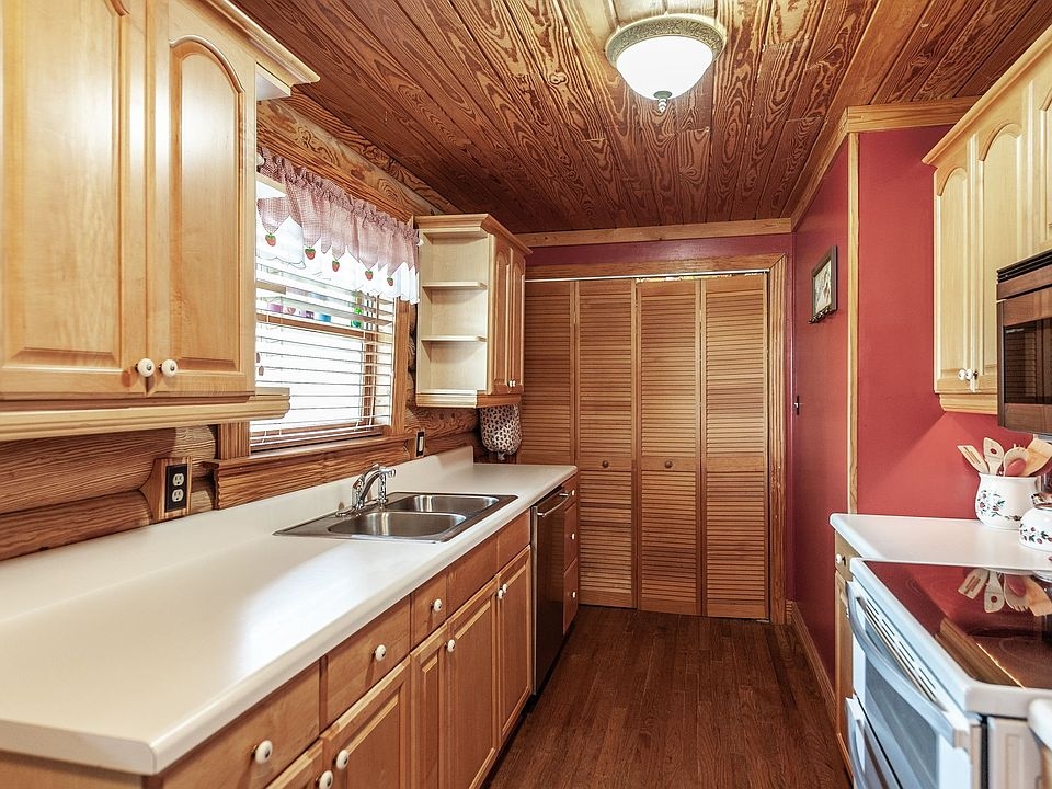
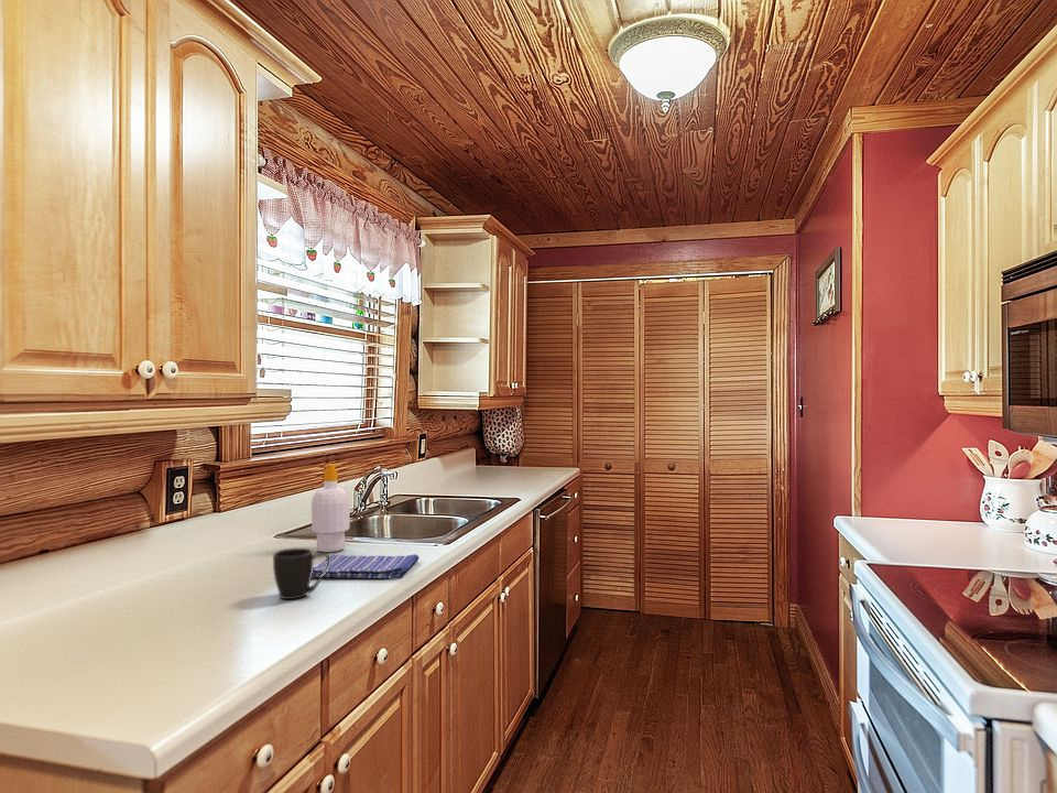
+ mug (302, 573)
+ dish towel (366, 563)
+ soap bottle (330, 507)
